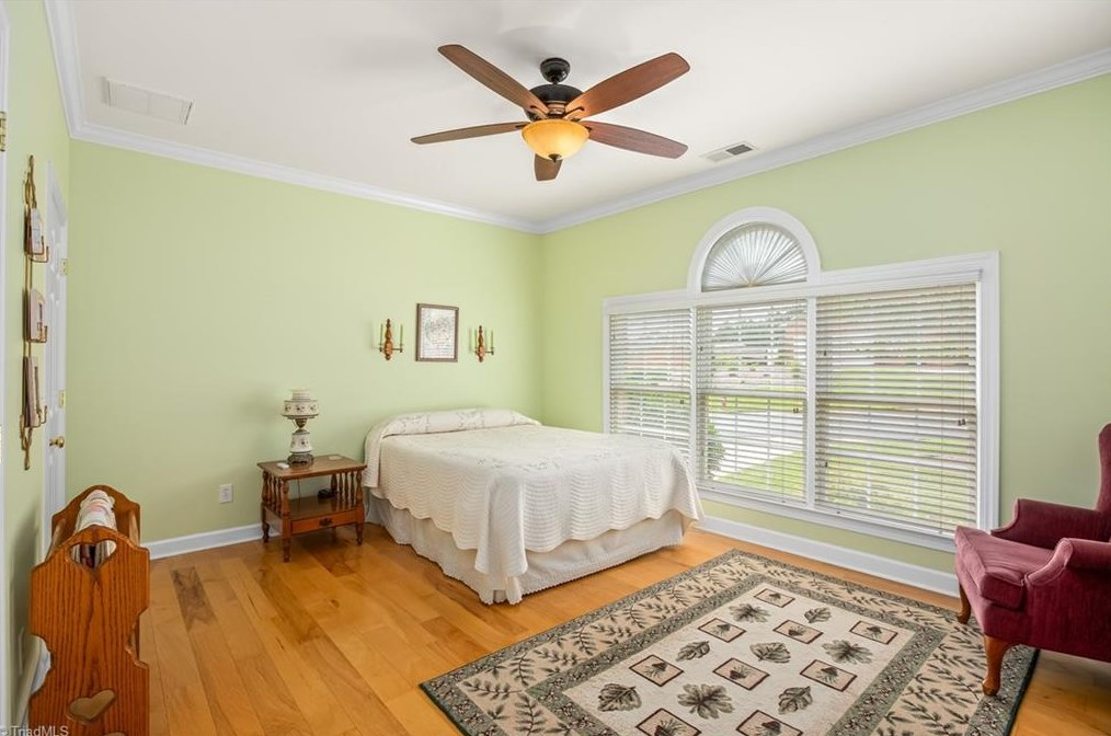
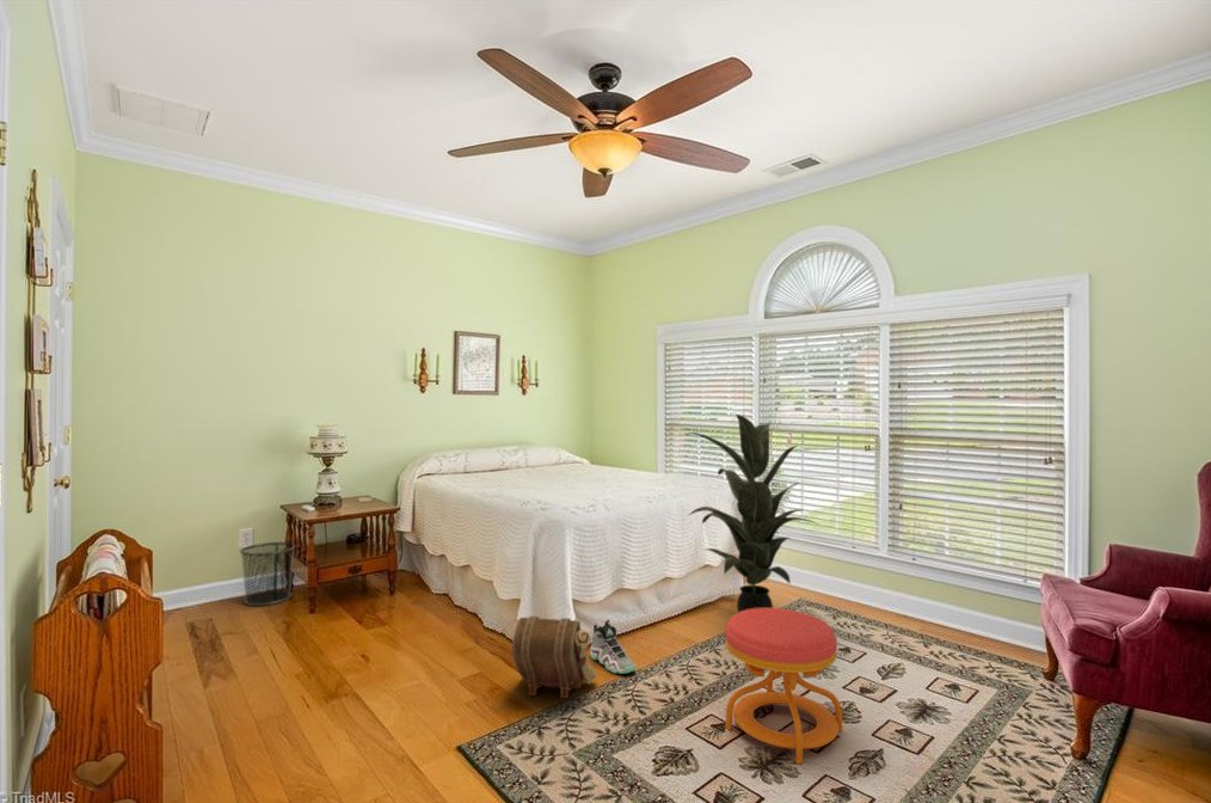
+ waste bin (268, 574)
+ indoor plant (745, 523)
+ pouch (552, 652)
+ sneaker (610, 643)
+ stool (783, 675)
